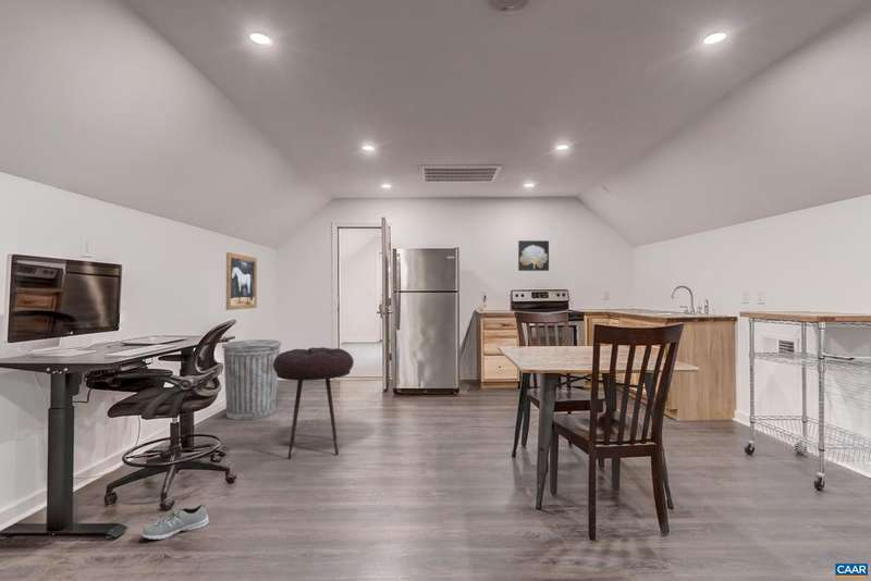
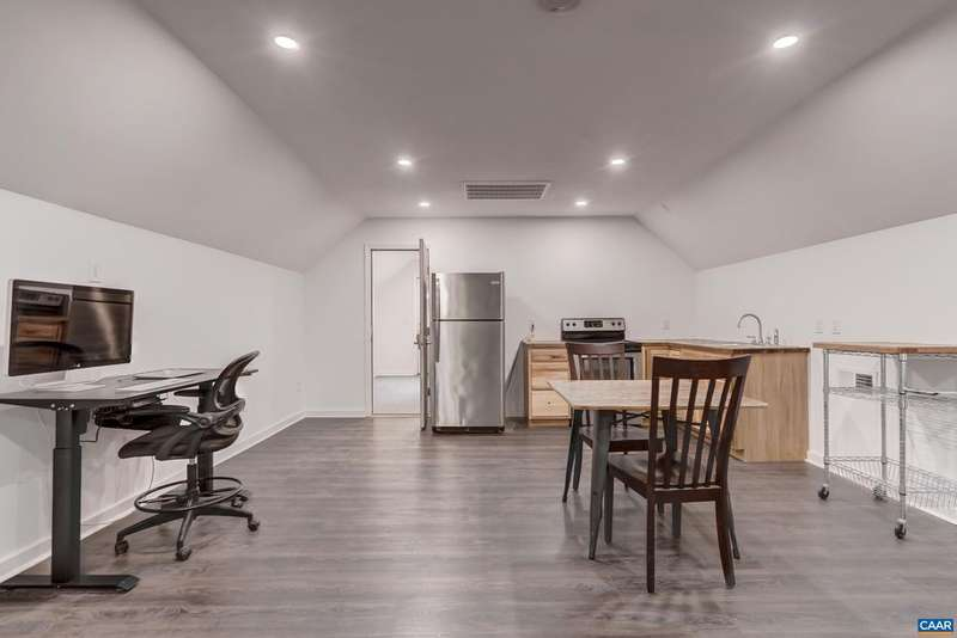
- wall art (242, 282)
- stool (328, 398)
- trash can (252, 376)
- wall art (533, 256)
- sneaker (175, 519)
